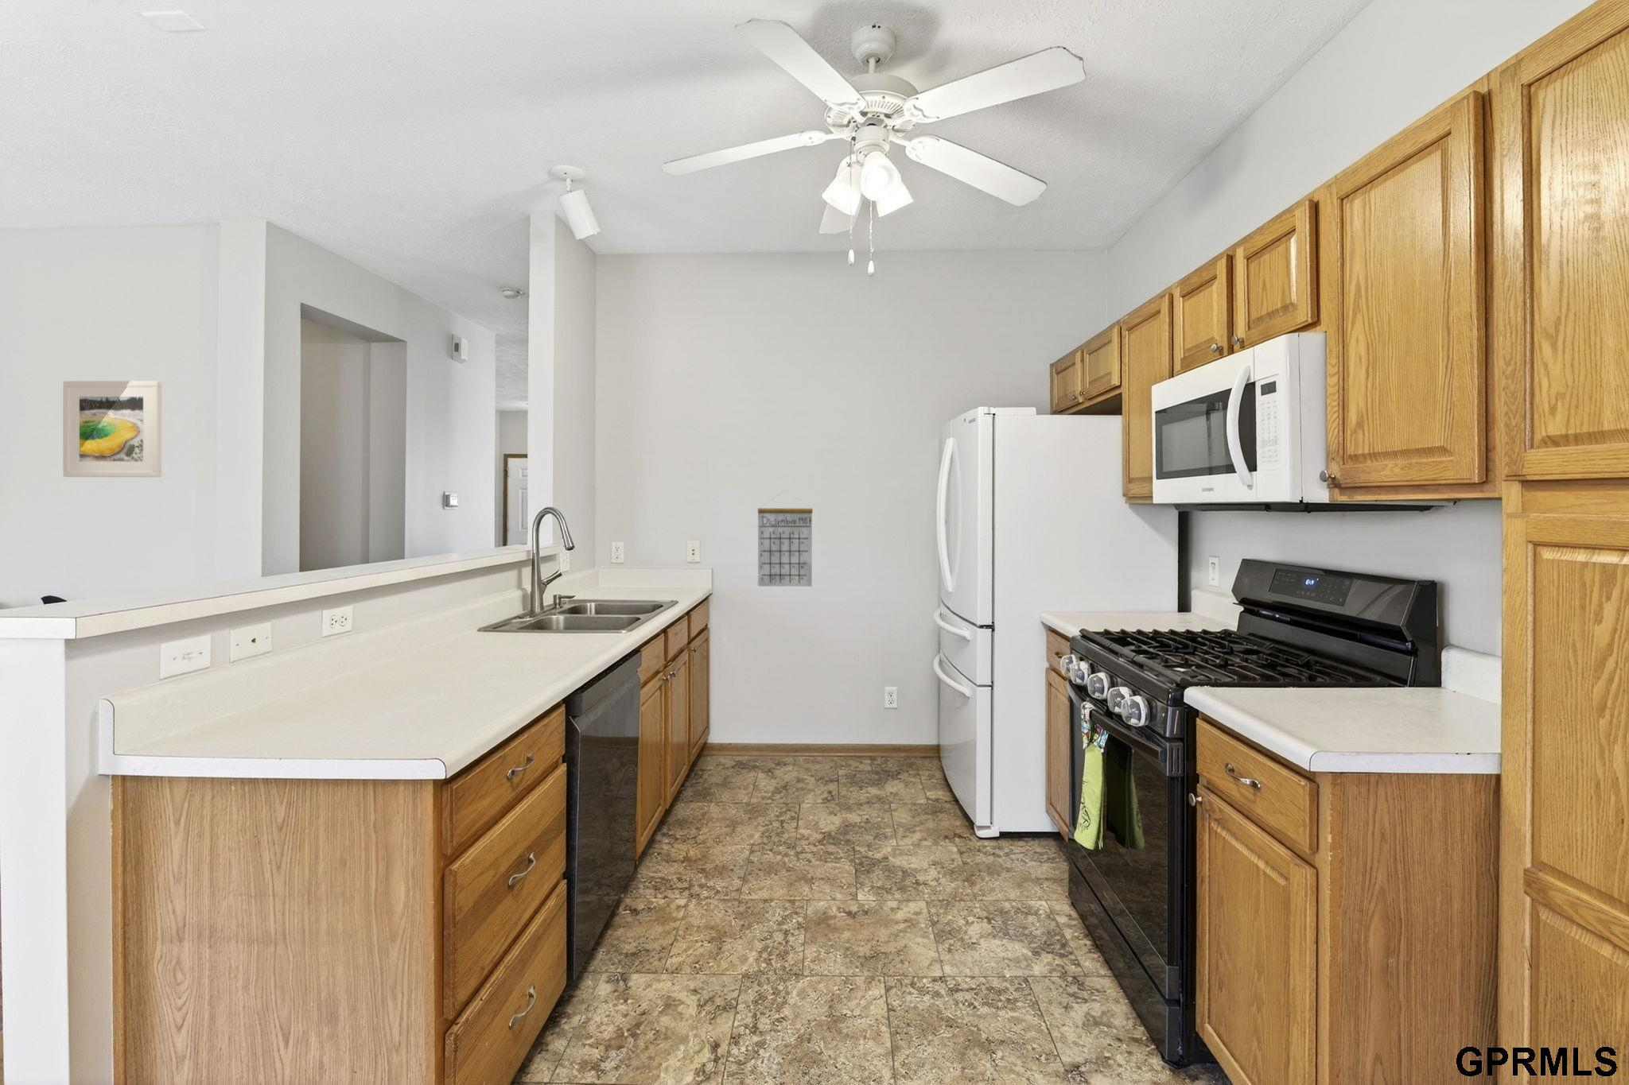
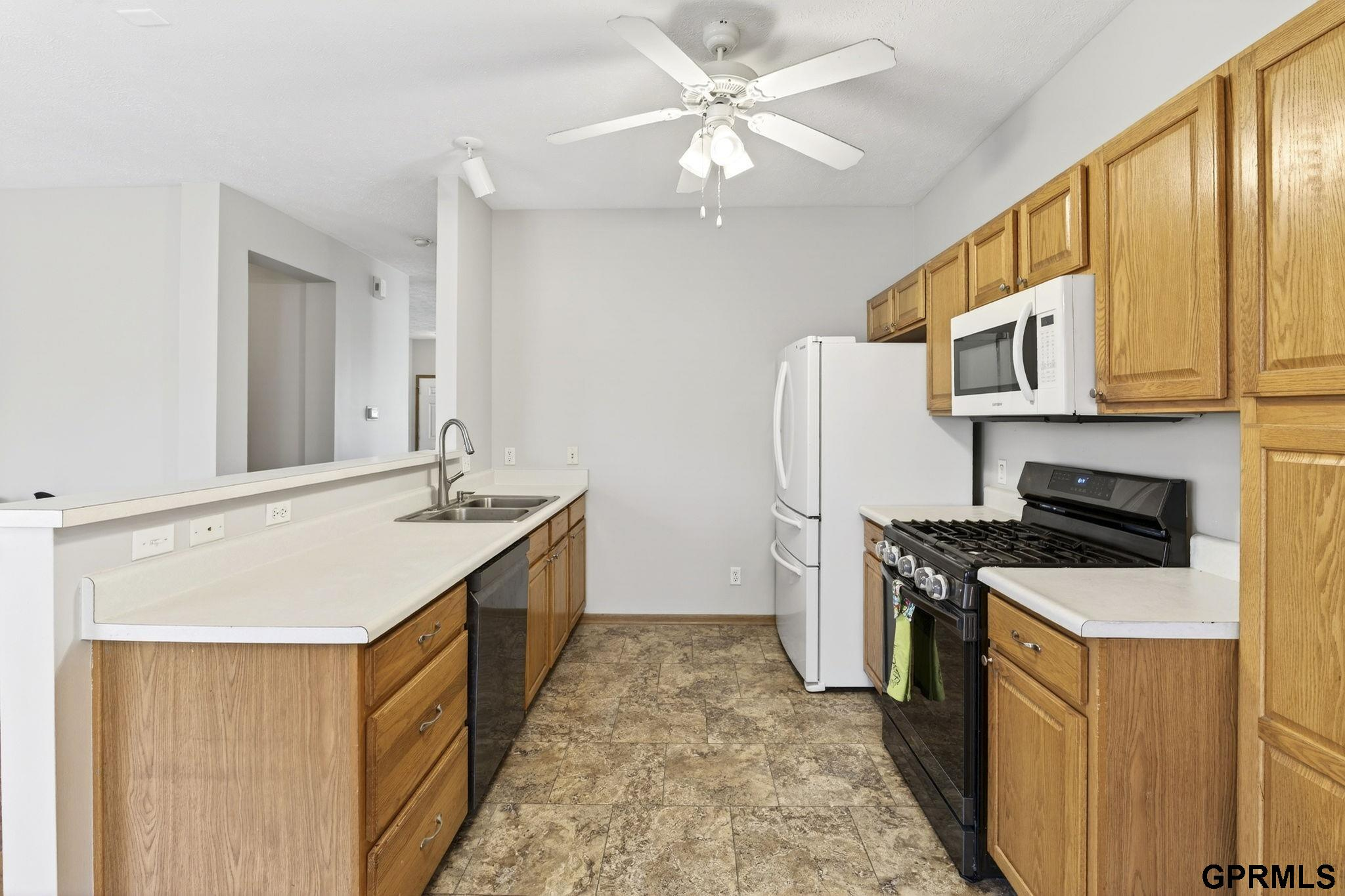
- calendar (785, 538)
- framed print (113, 429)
